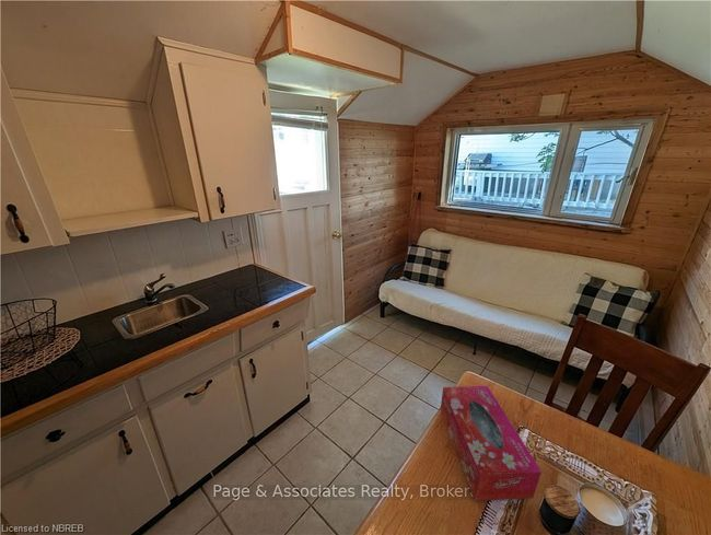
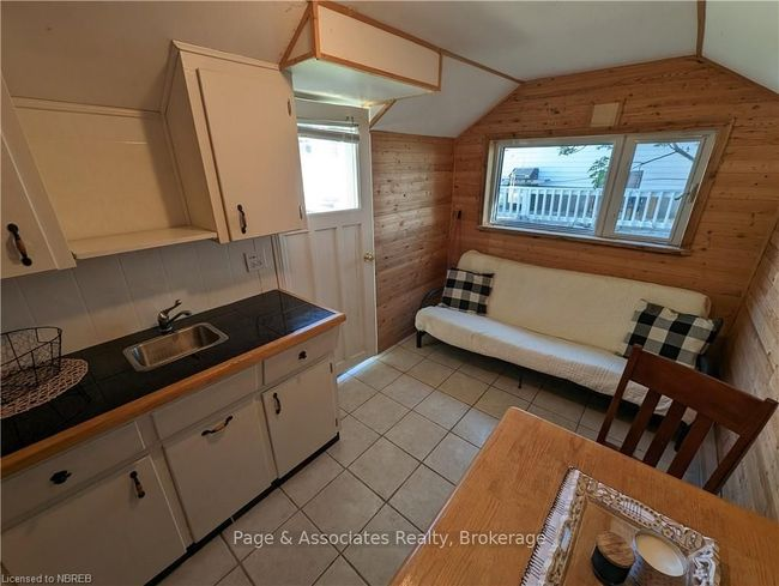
- tissue box (481, 434)
